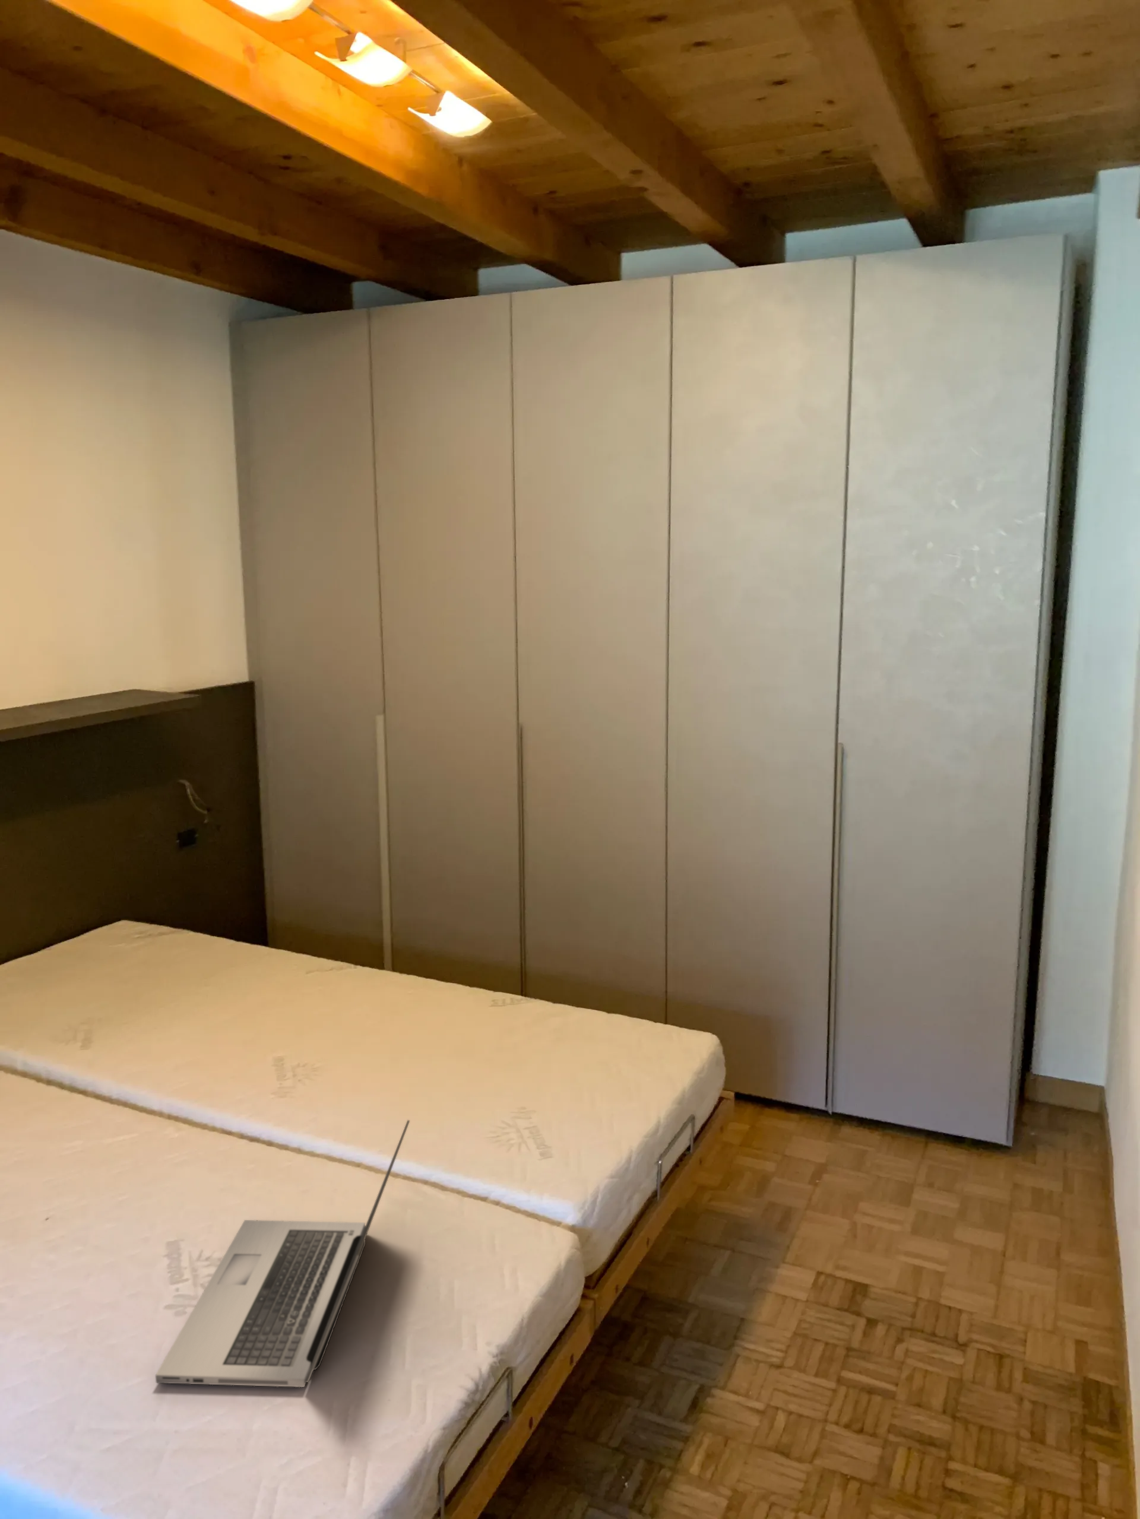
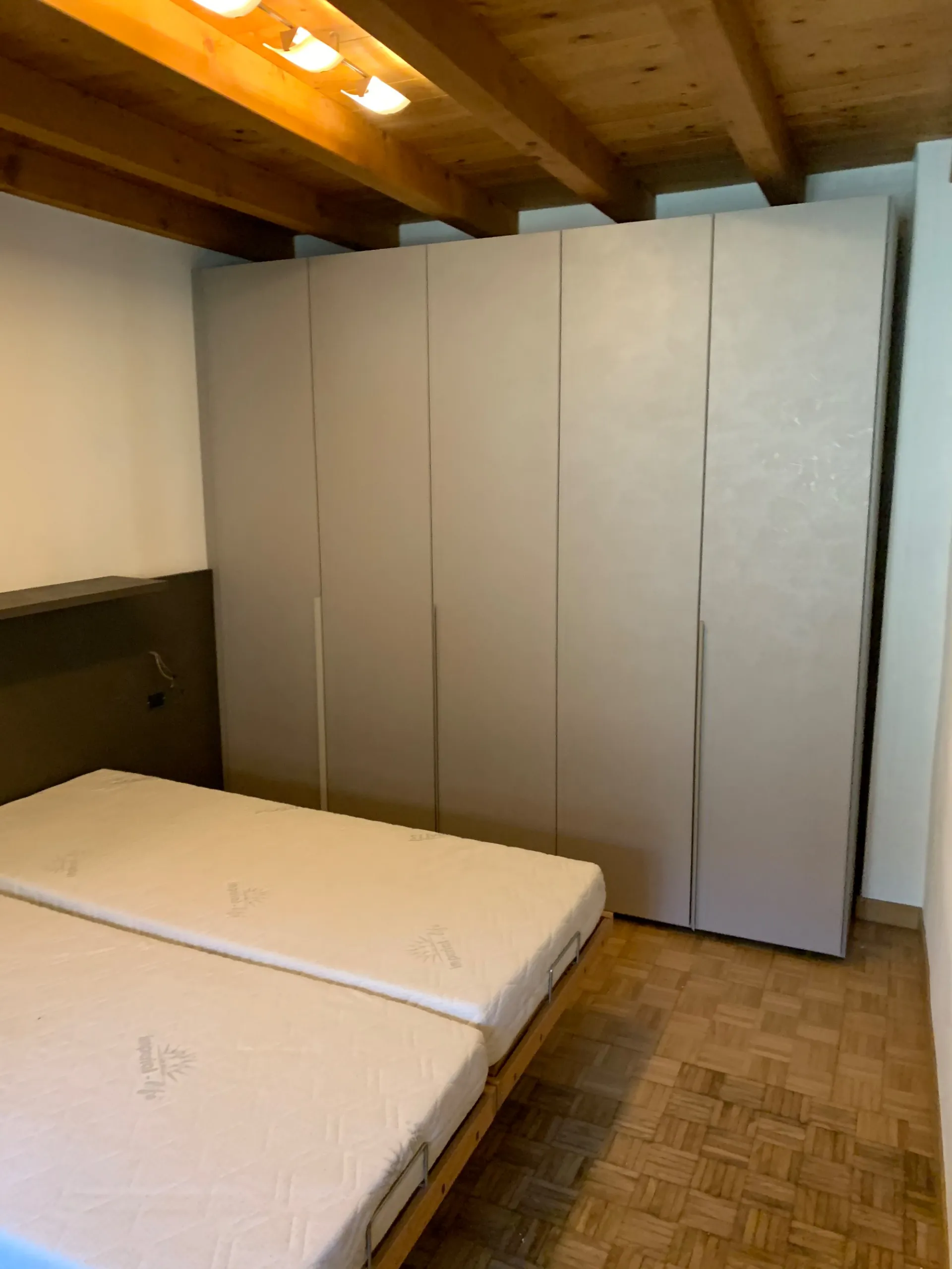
- laptop (295, 1240)
